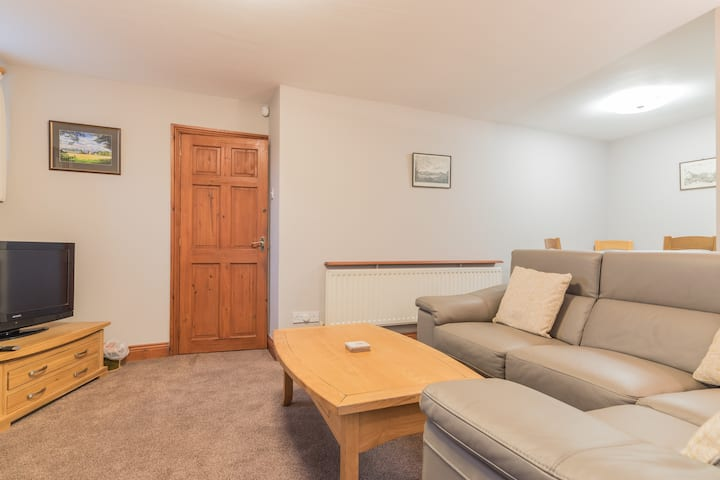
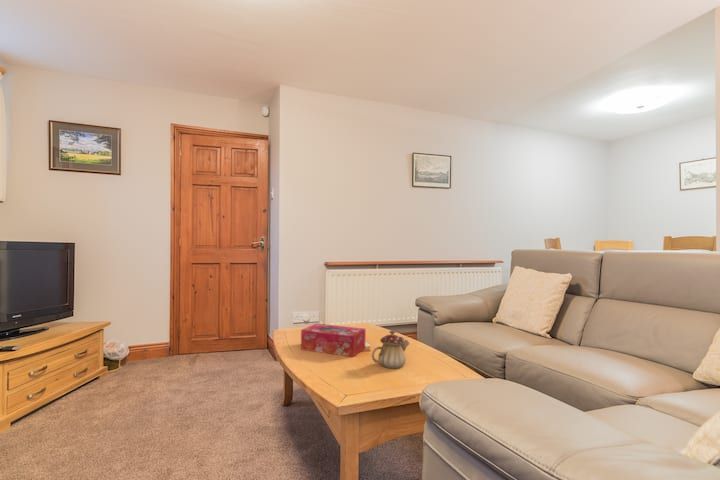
+ tissue box (333, 339)
+ teapot (390, 347)
